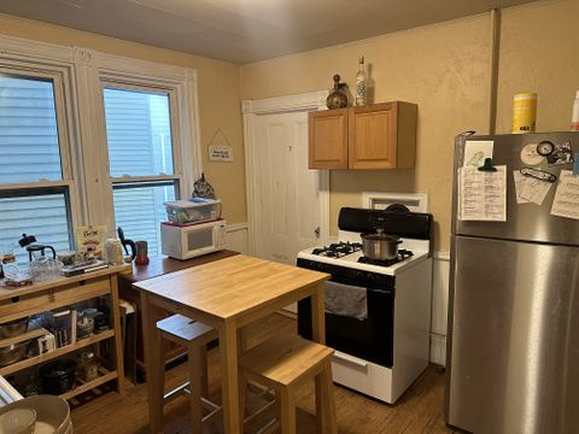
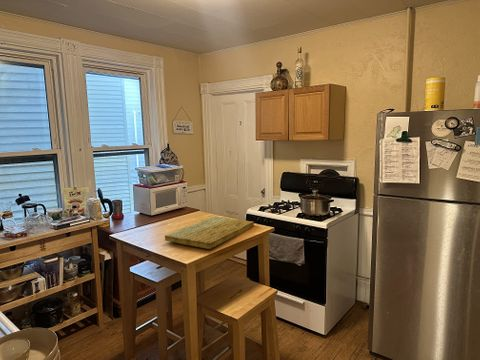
+ cutting board (212, 229)
